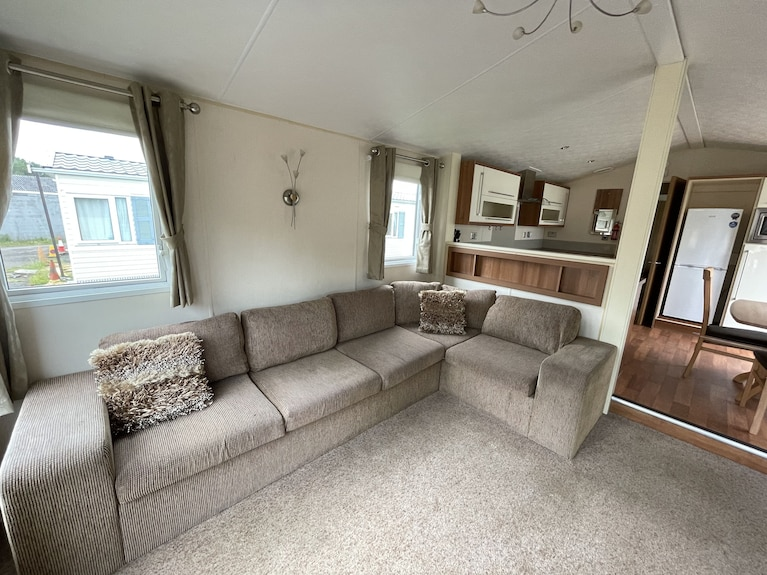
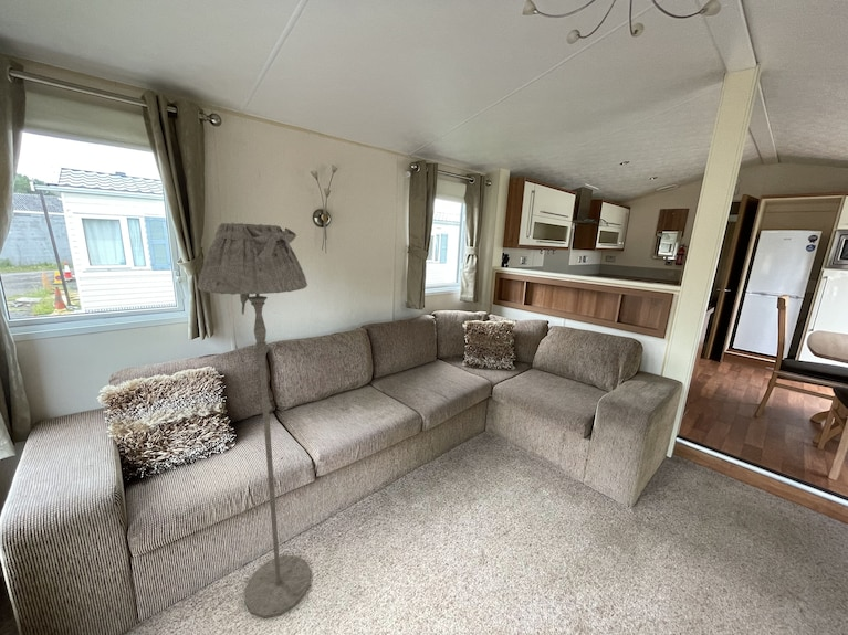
+ floor lamp (266, 427)
